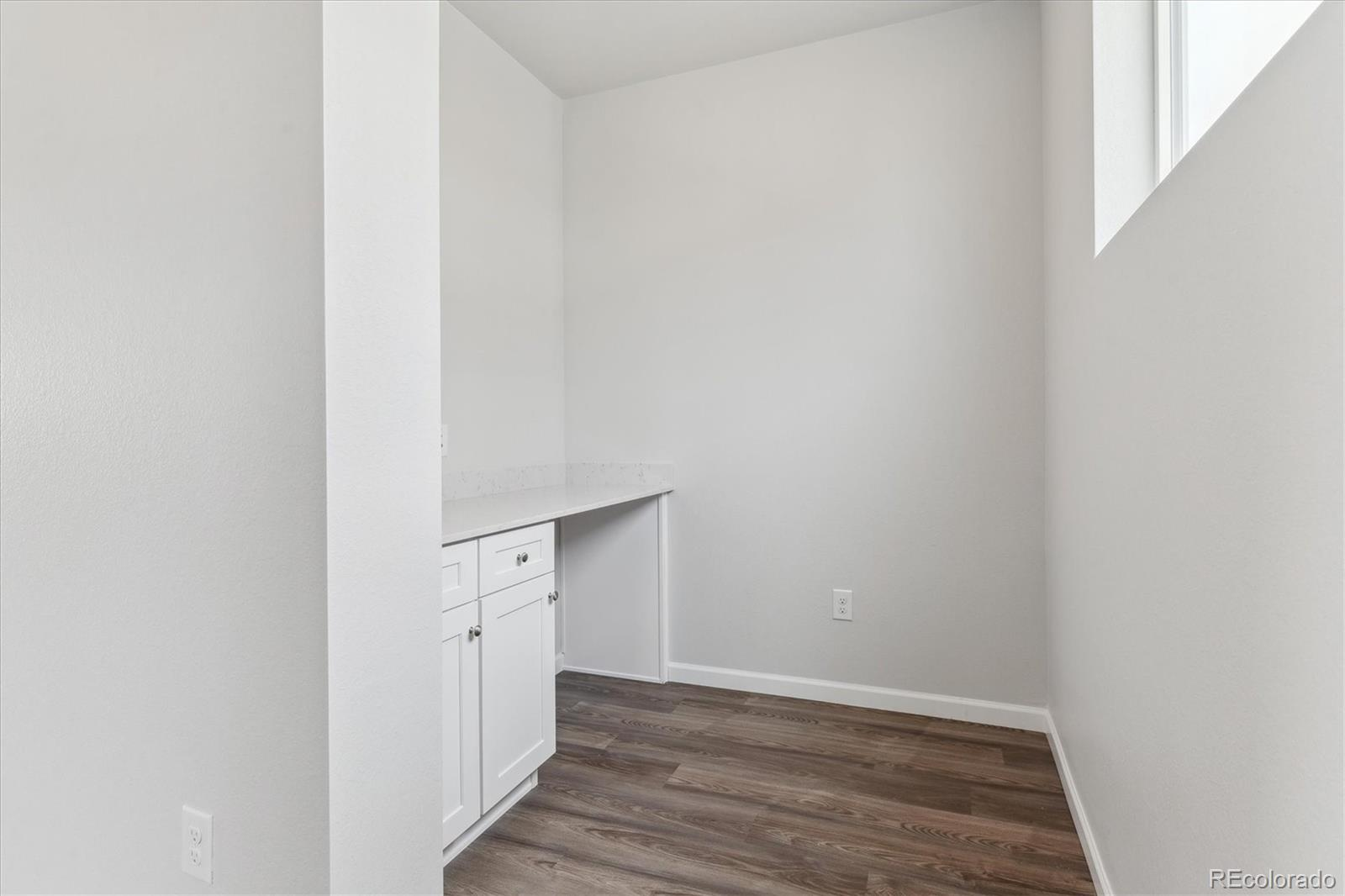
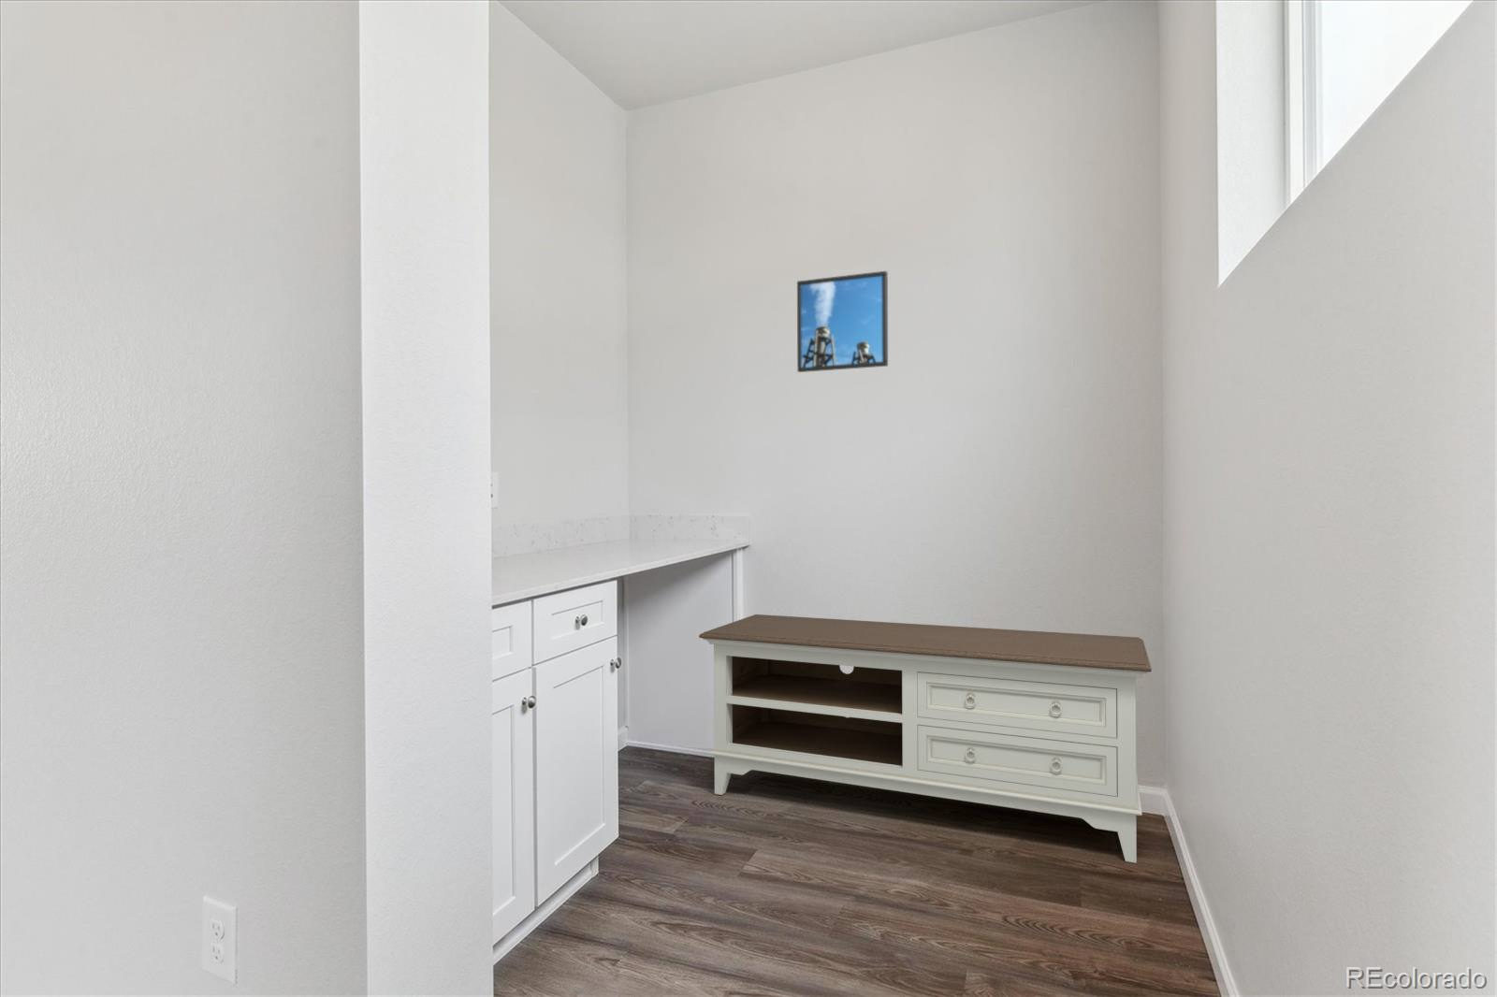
+ tv stand (915, 719)
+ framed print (841, 323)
